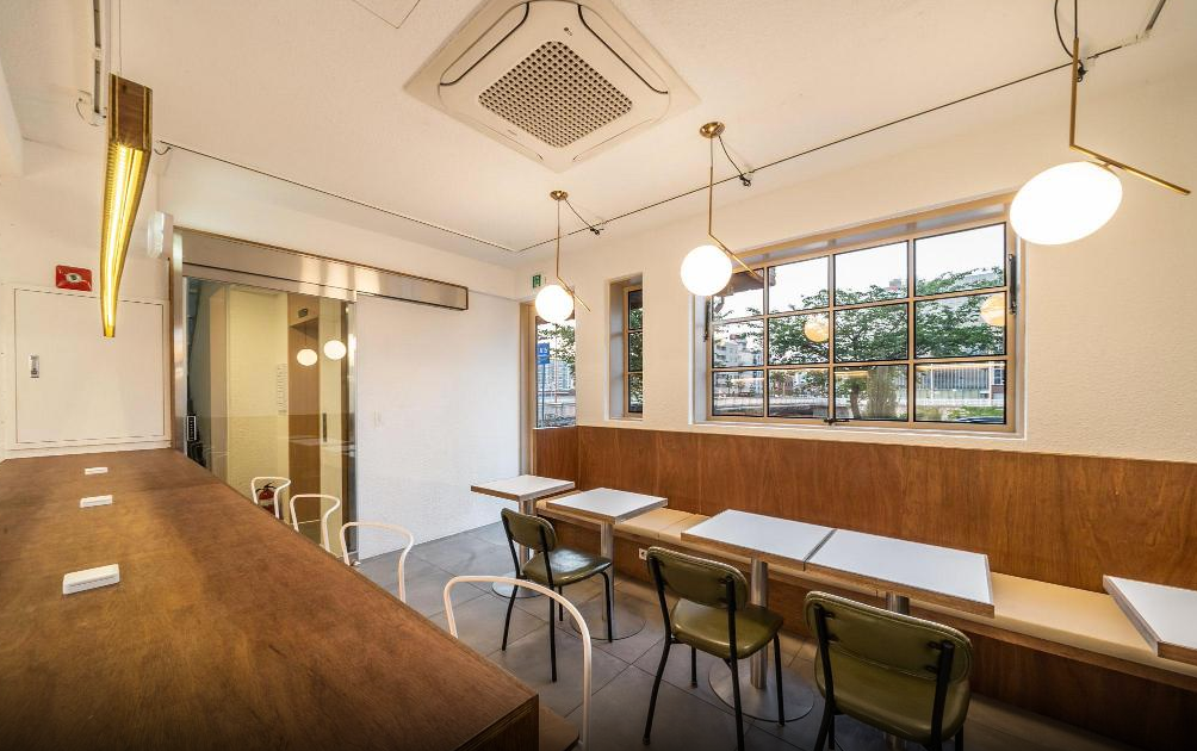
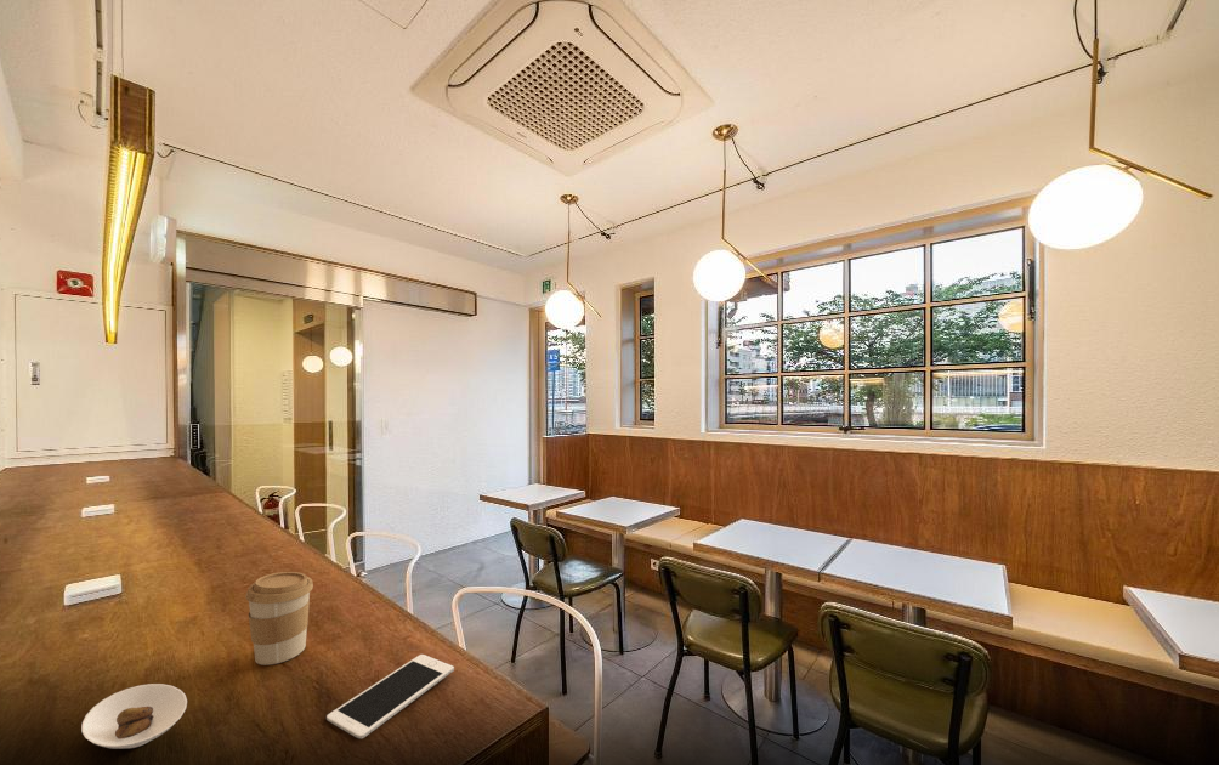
+ saucer (136, 720)
+ cell phone (395, 691)
+ coffee cup (280, 614)
